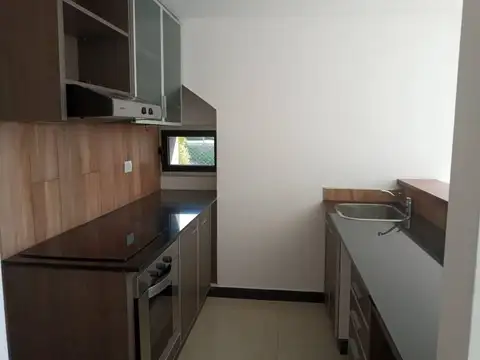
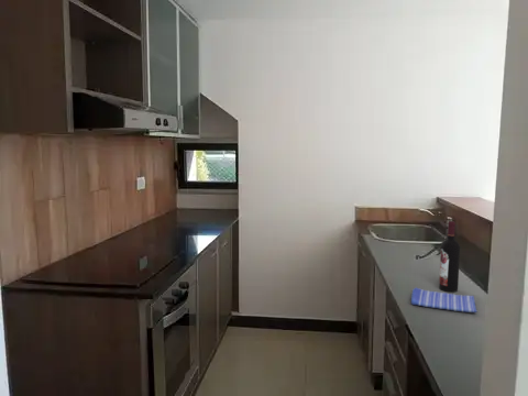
+ wine bottle (450, 255)
+ dish towel (442, 299)
